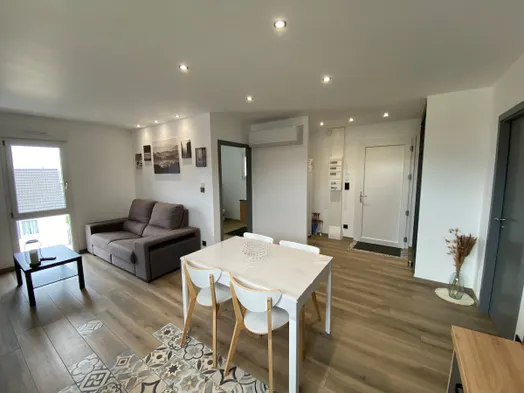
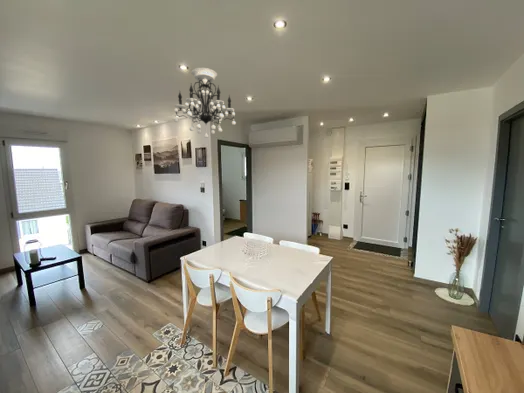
+ chandelier (205, 106)
